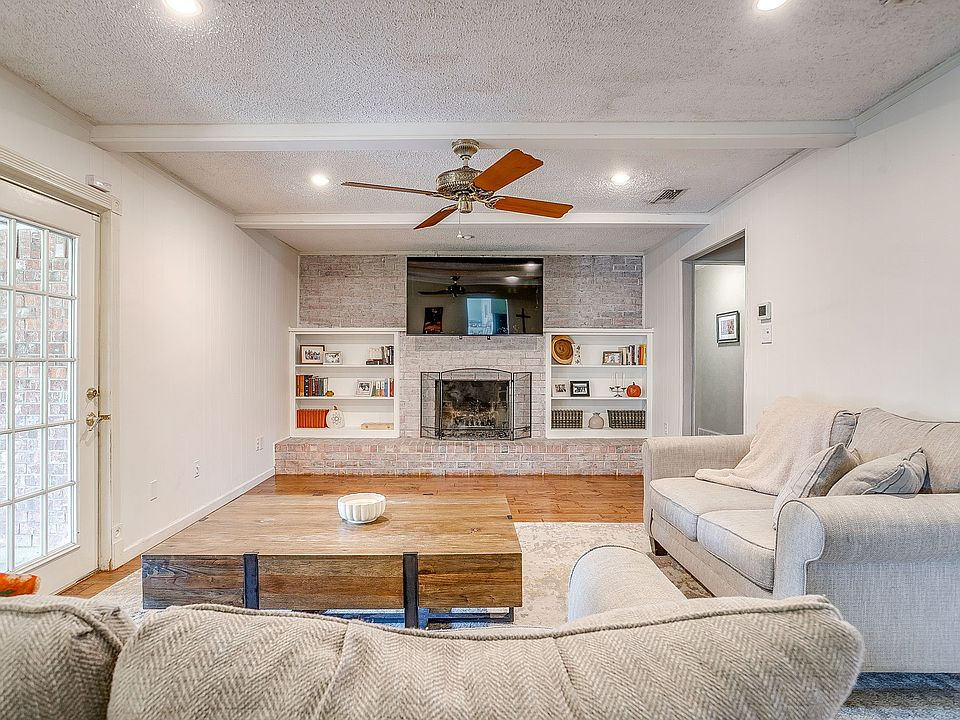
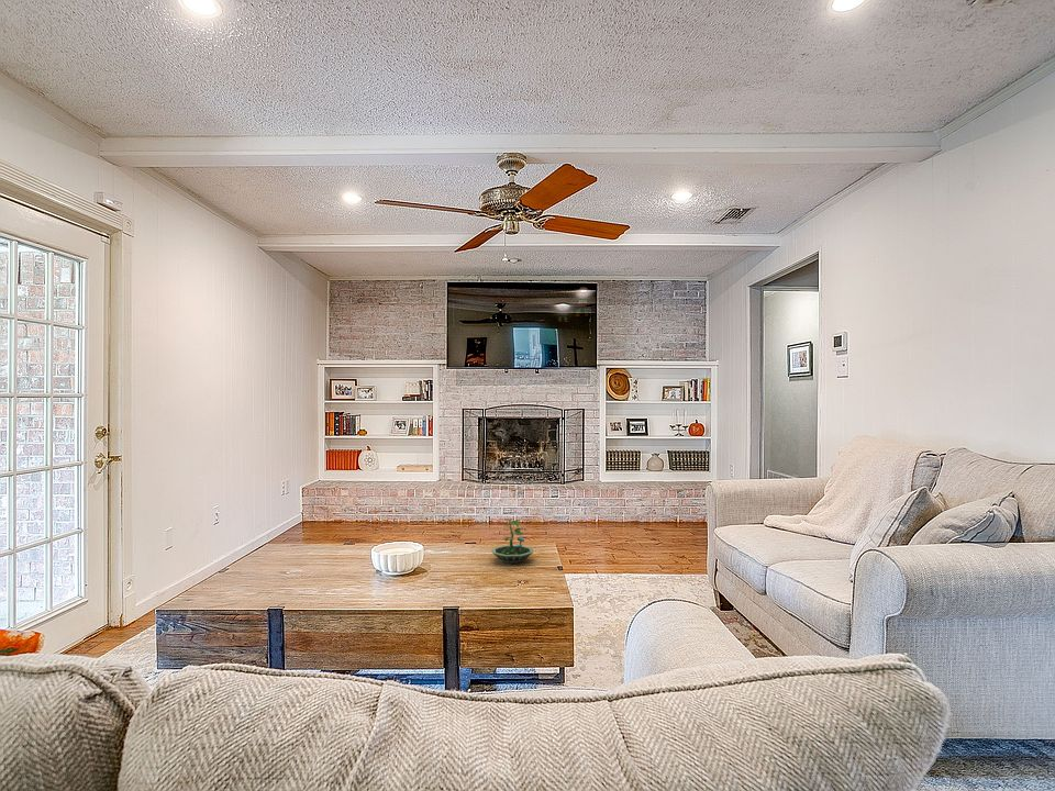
+ terrarium (510, 526)
